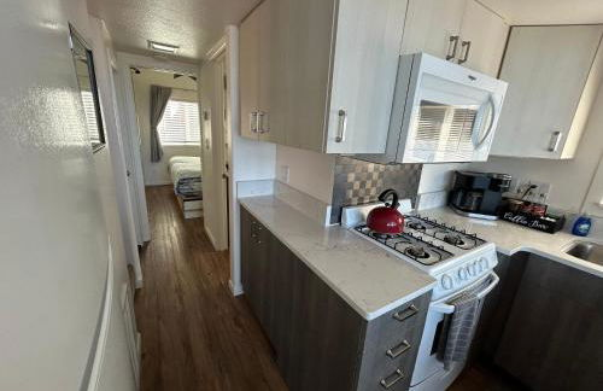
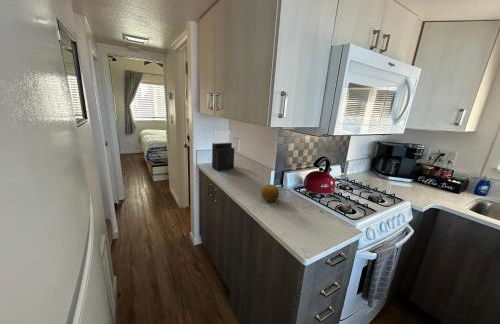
+ fruit (270, 192)
+ knife block (224, 150)
